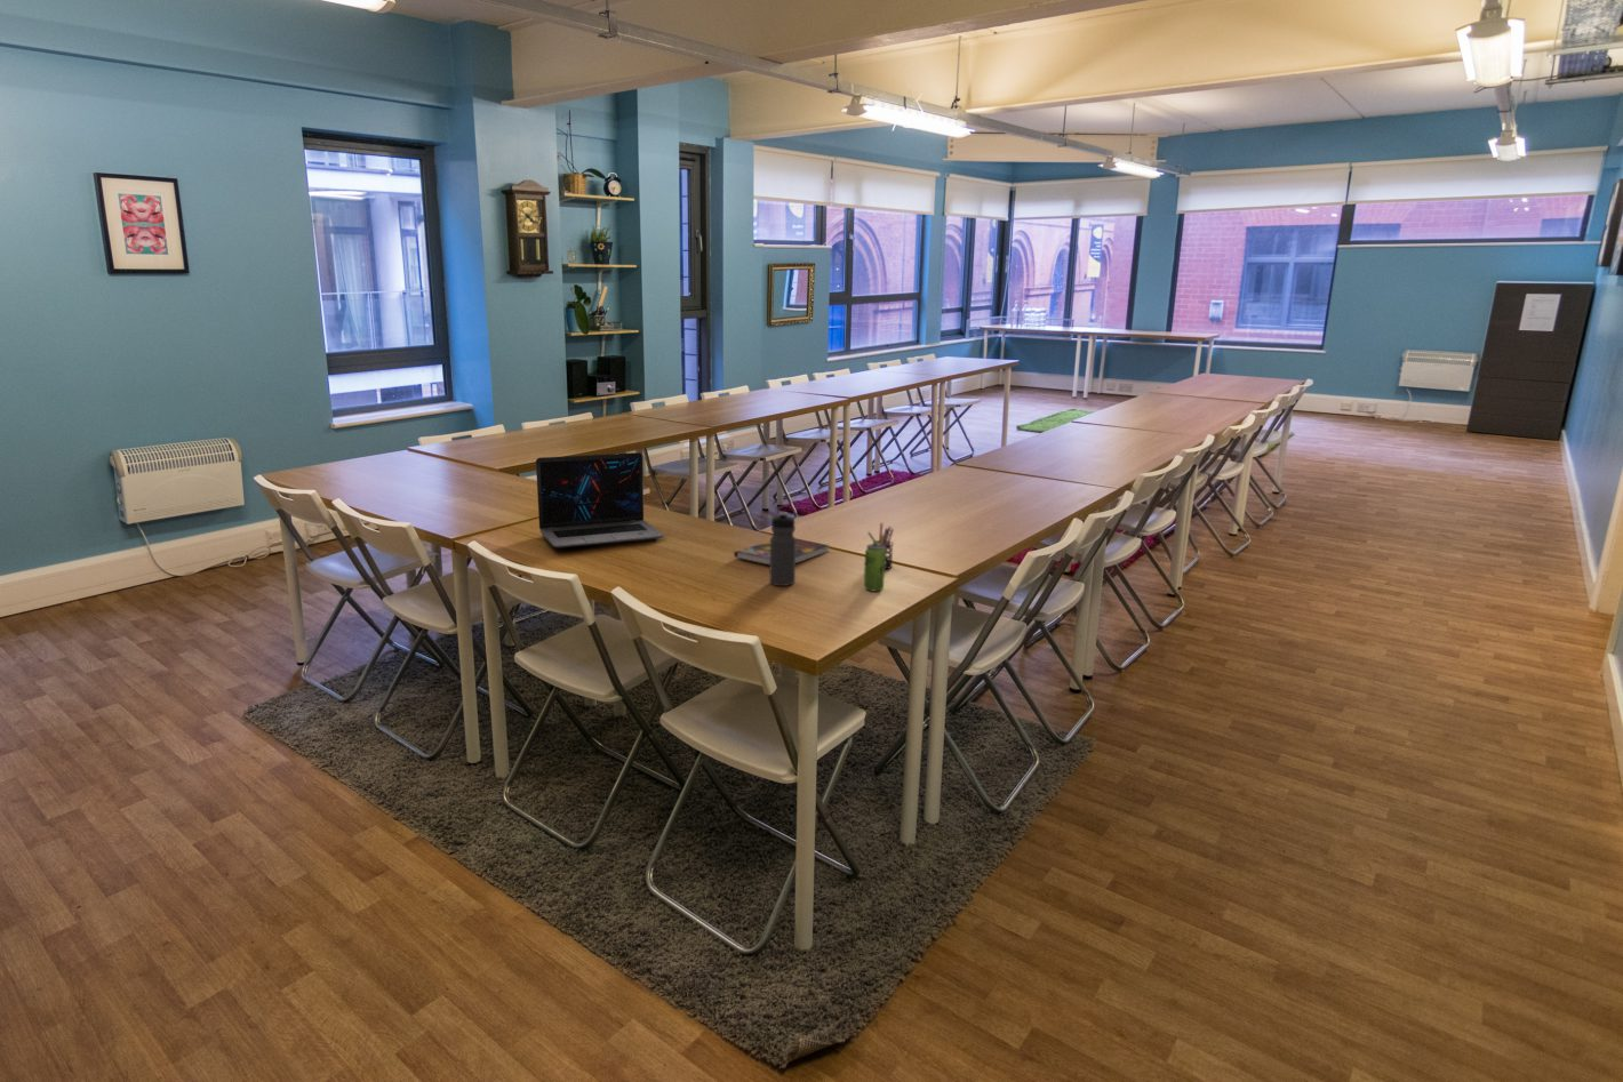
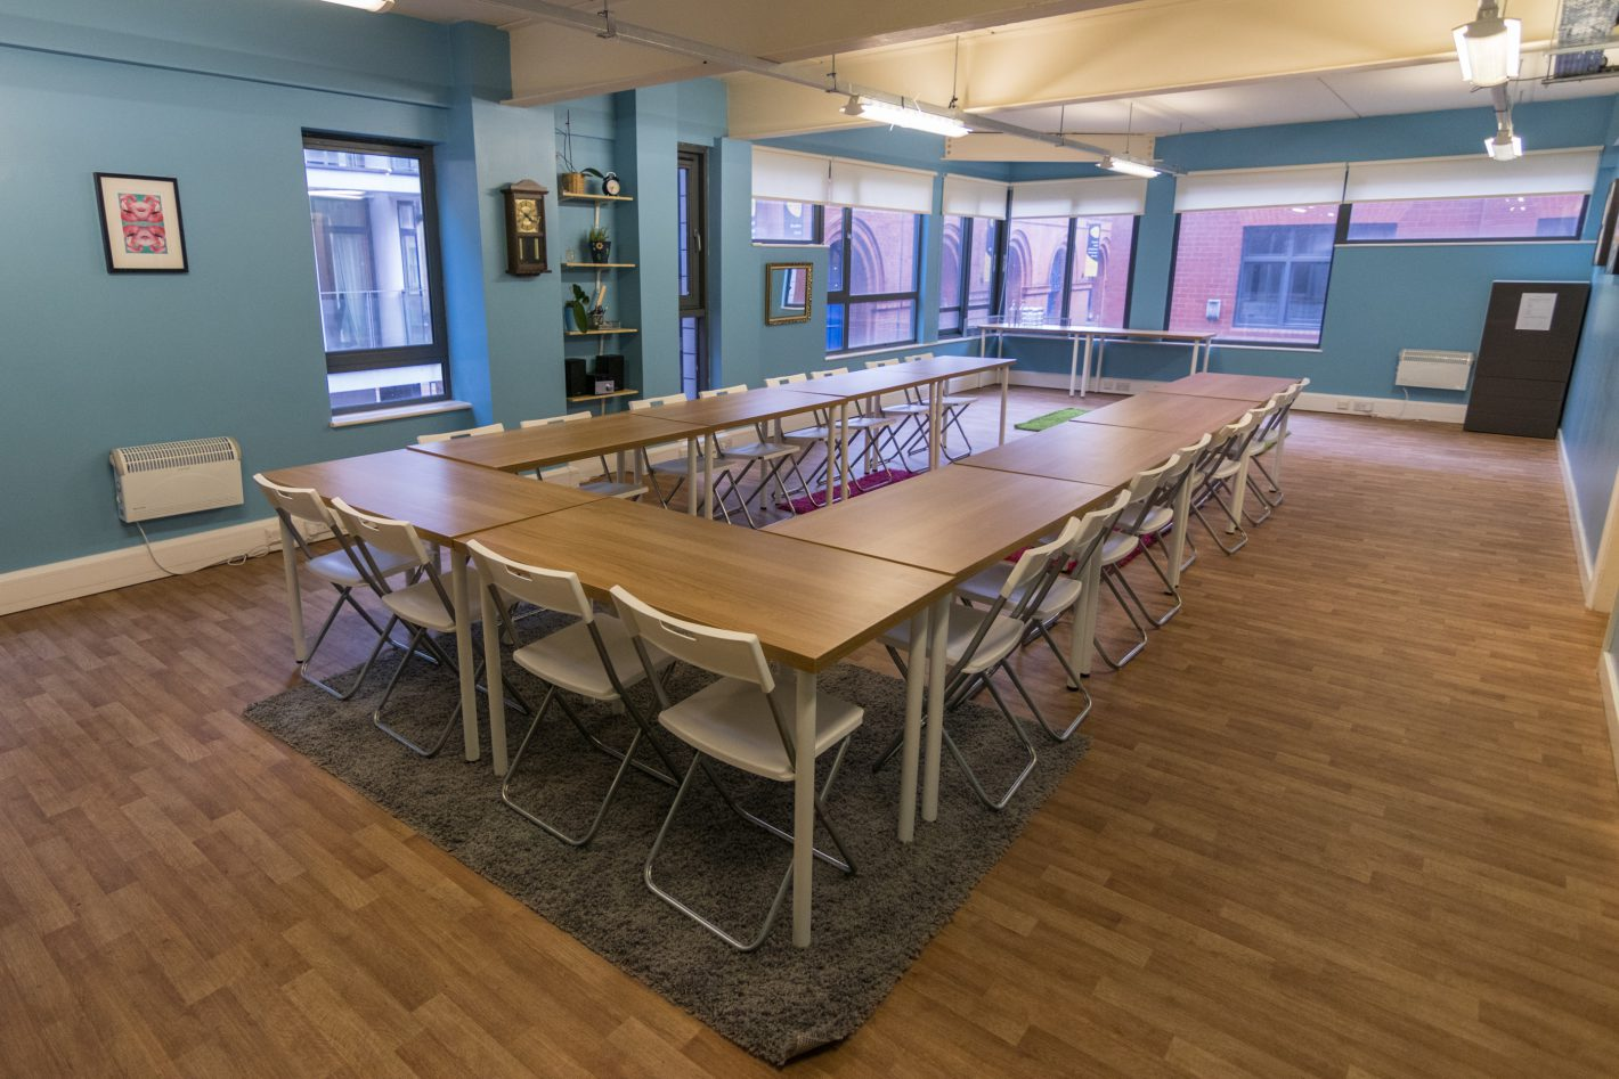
- water bottle (781, 547)
- beverage can (874, 566)
- pen holder (880, 543)
- laptop (600, 499)
- book (769, 551)
